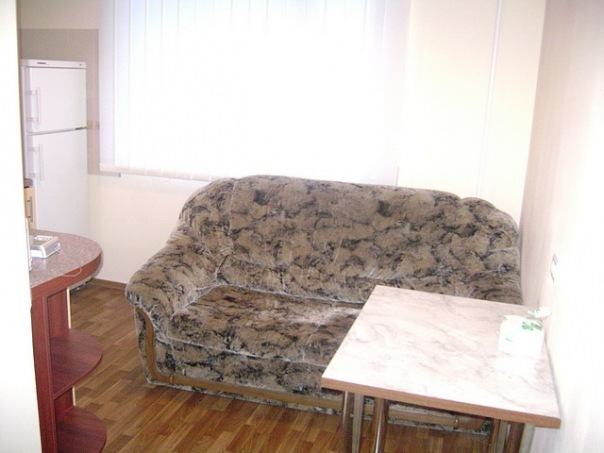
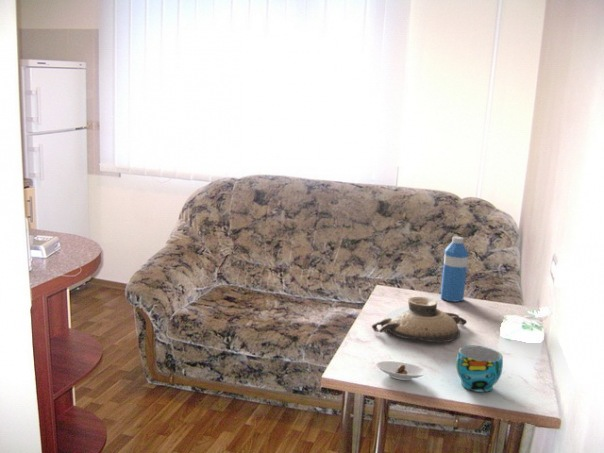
+ teapot (421, 314)
+ saucer (401, 371)
+ water bottle (454, 268)
+ cup (479, 368)
